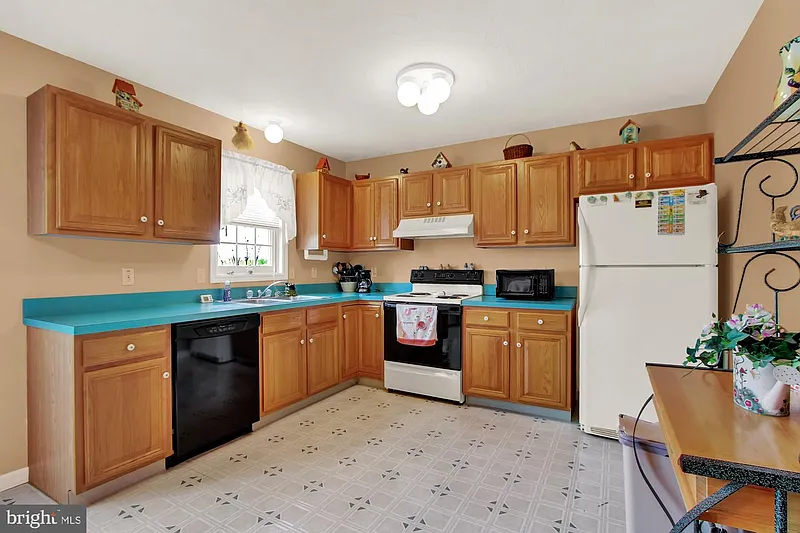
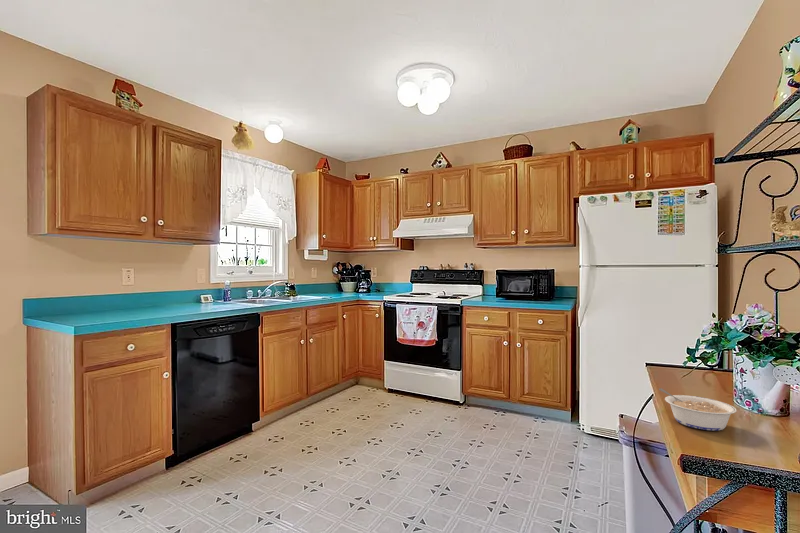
+ legume (696, 411)
